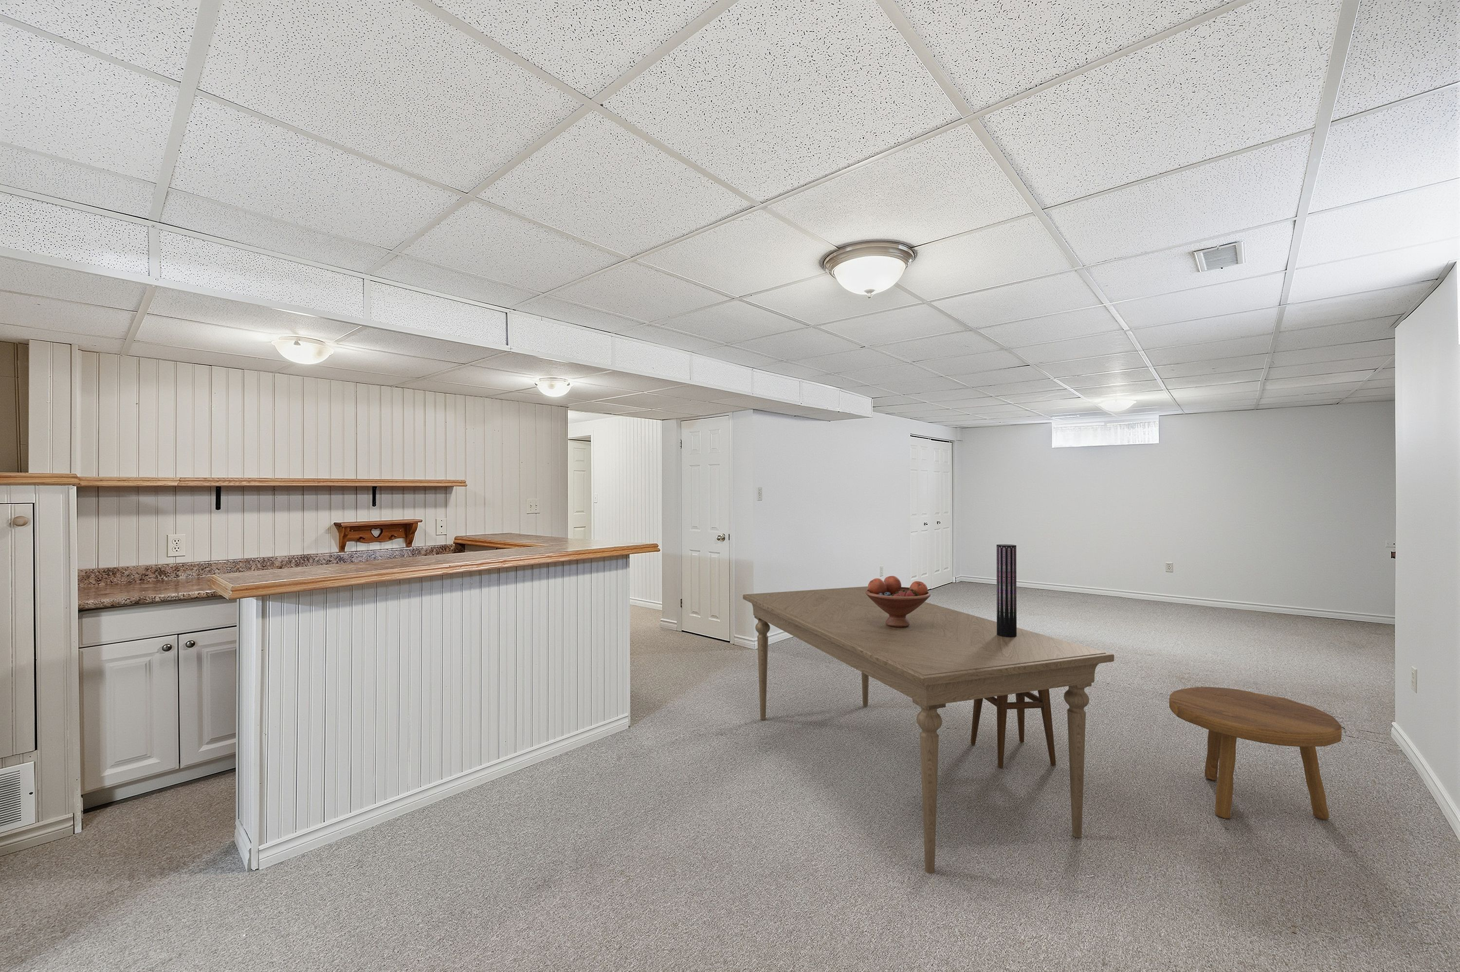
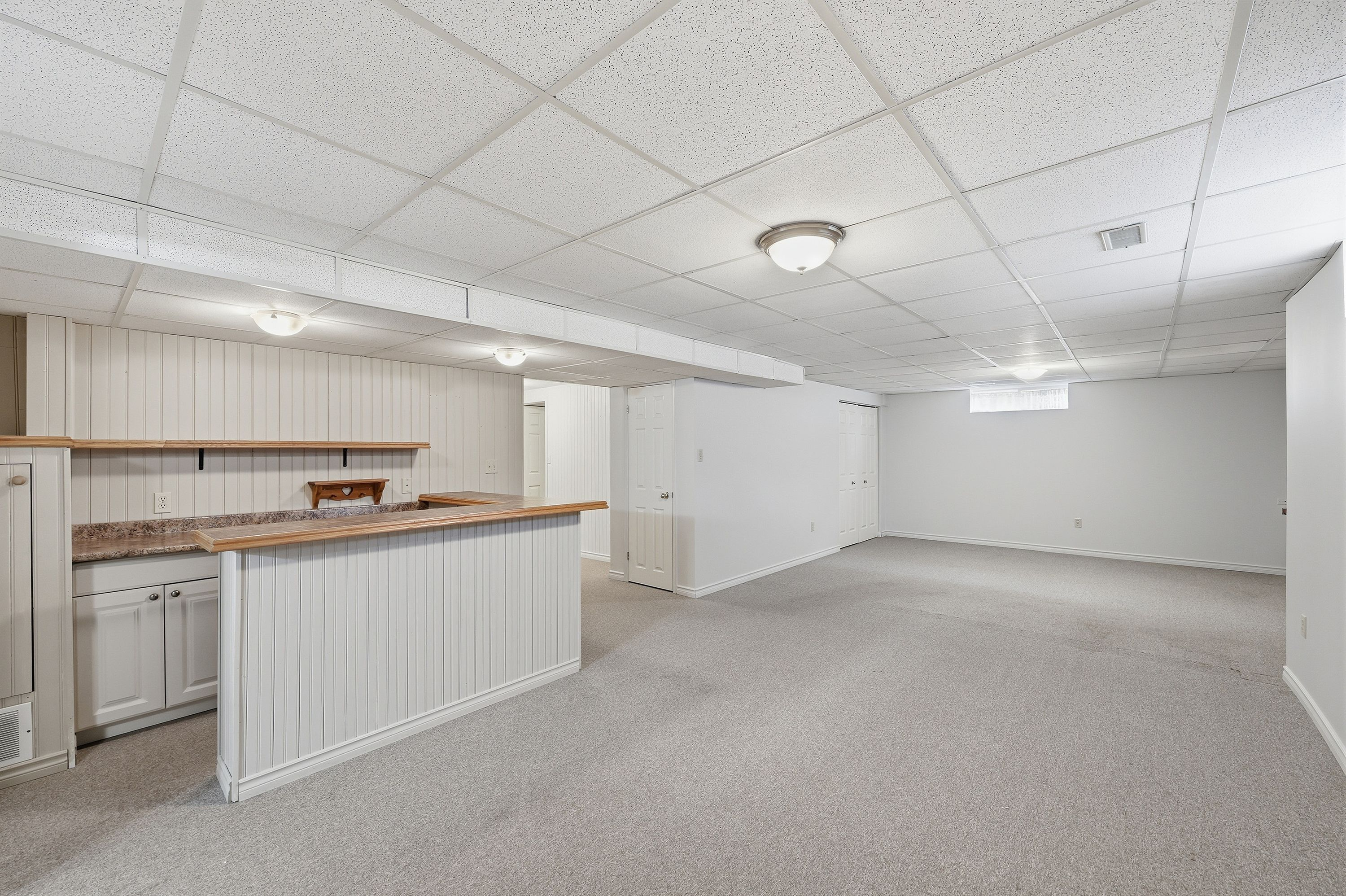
- fruit bowl (897, 602)
- footstool (1252, 740)
- stool (1011, 708)
- cylinder (1007, 590)
- dining table (891, 687)
